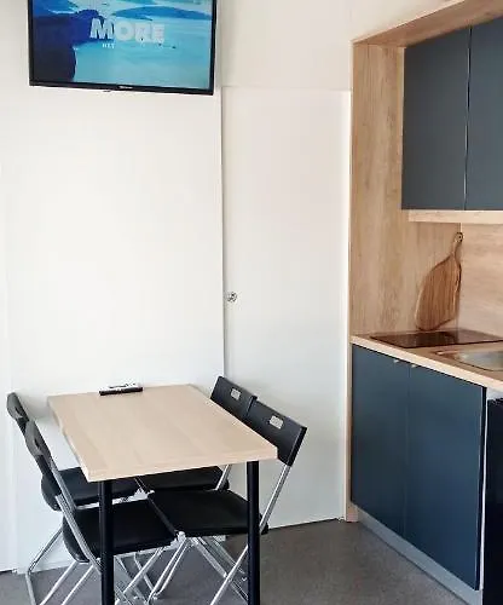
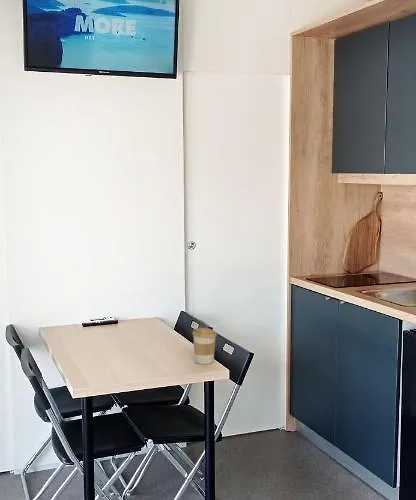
+ coffee cup (204, 345)
